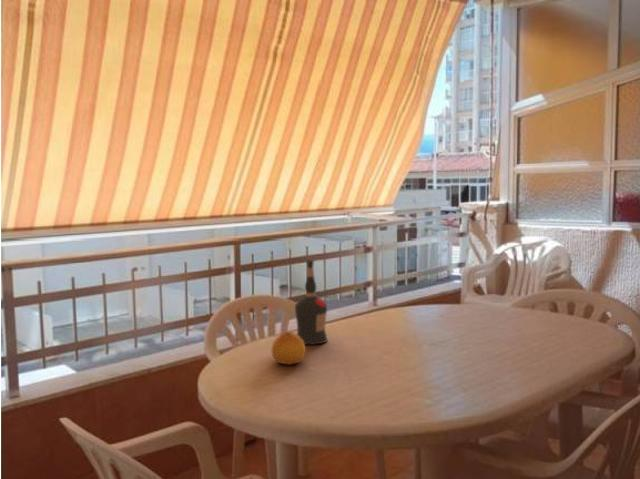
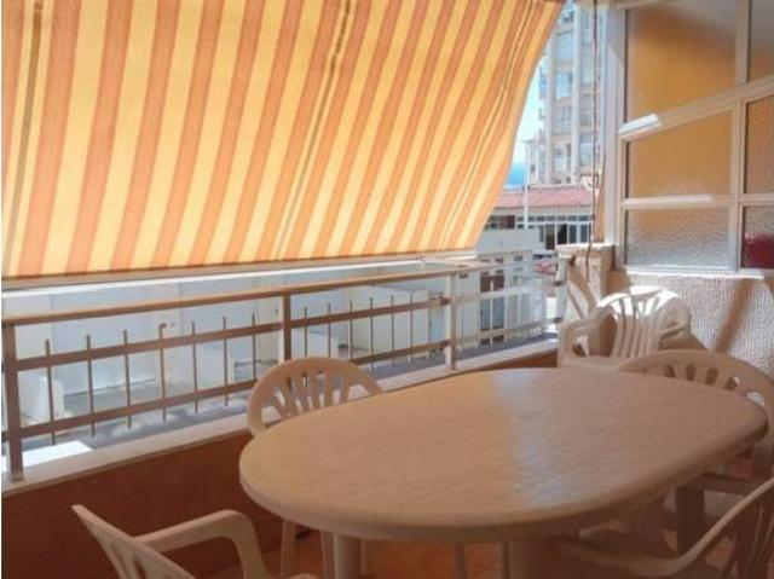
- liquor bottle (310, 300)
- fruit (288, 347)
